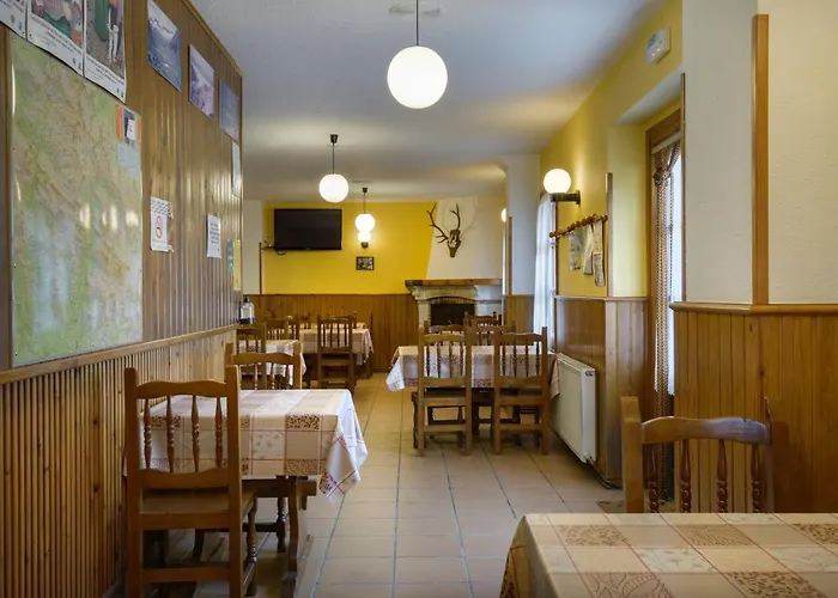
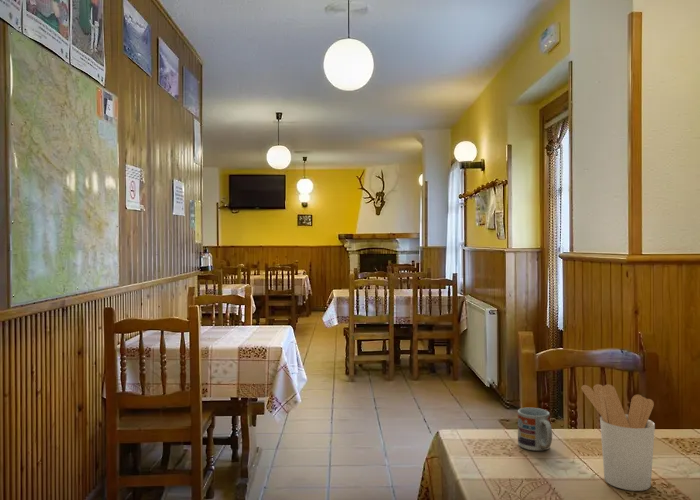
+ utensil holder (617, 432)
+ cup (537, 430)
